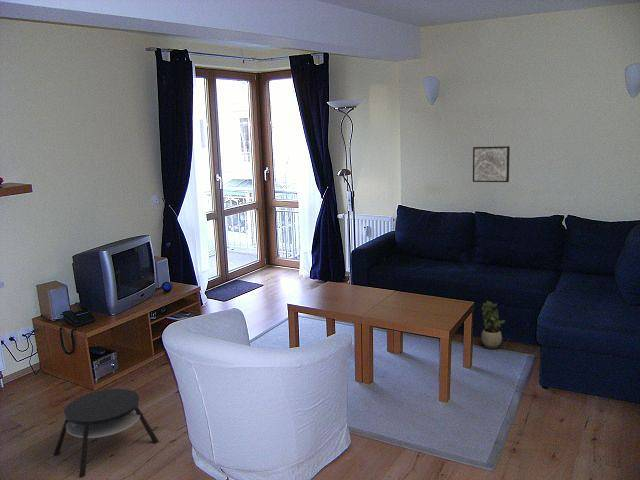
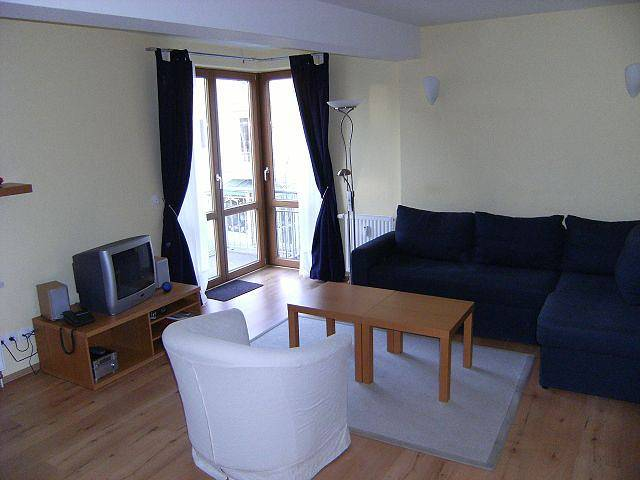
- potted plant (494, 325)
- wall art (490, 164)
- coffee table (104, 426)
